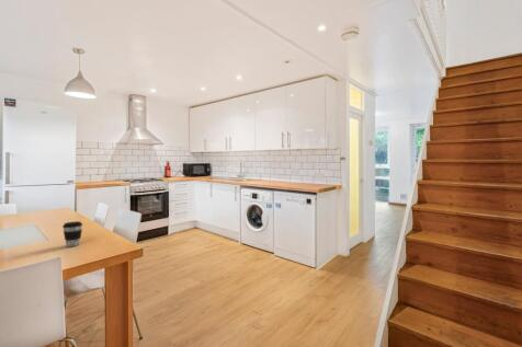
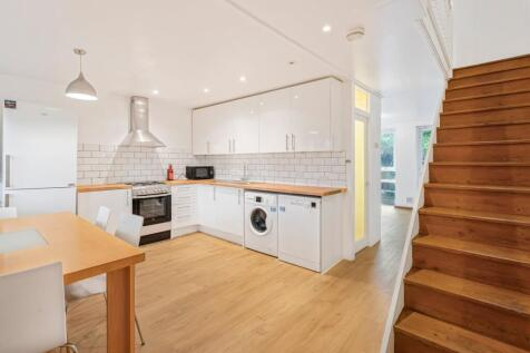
- coffee cup (72, 233)
